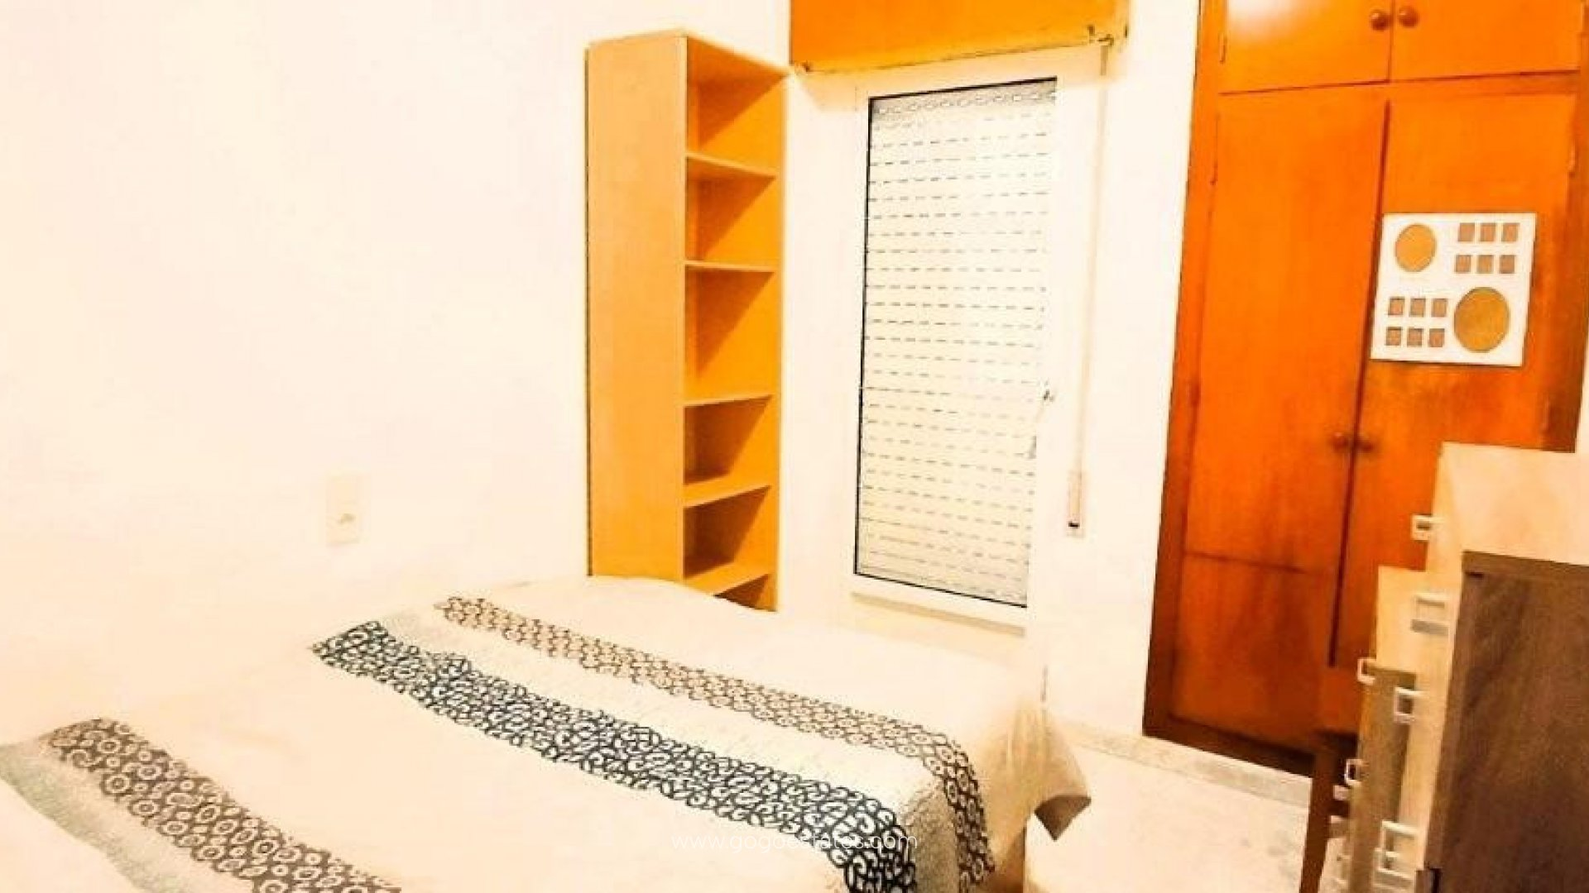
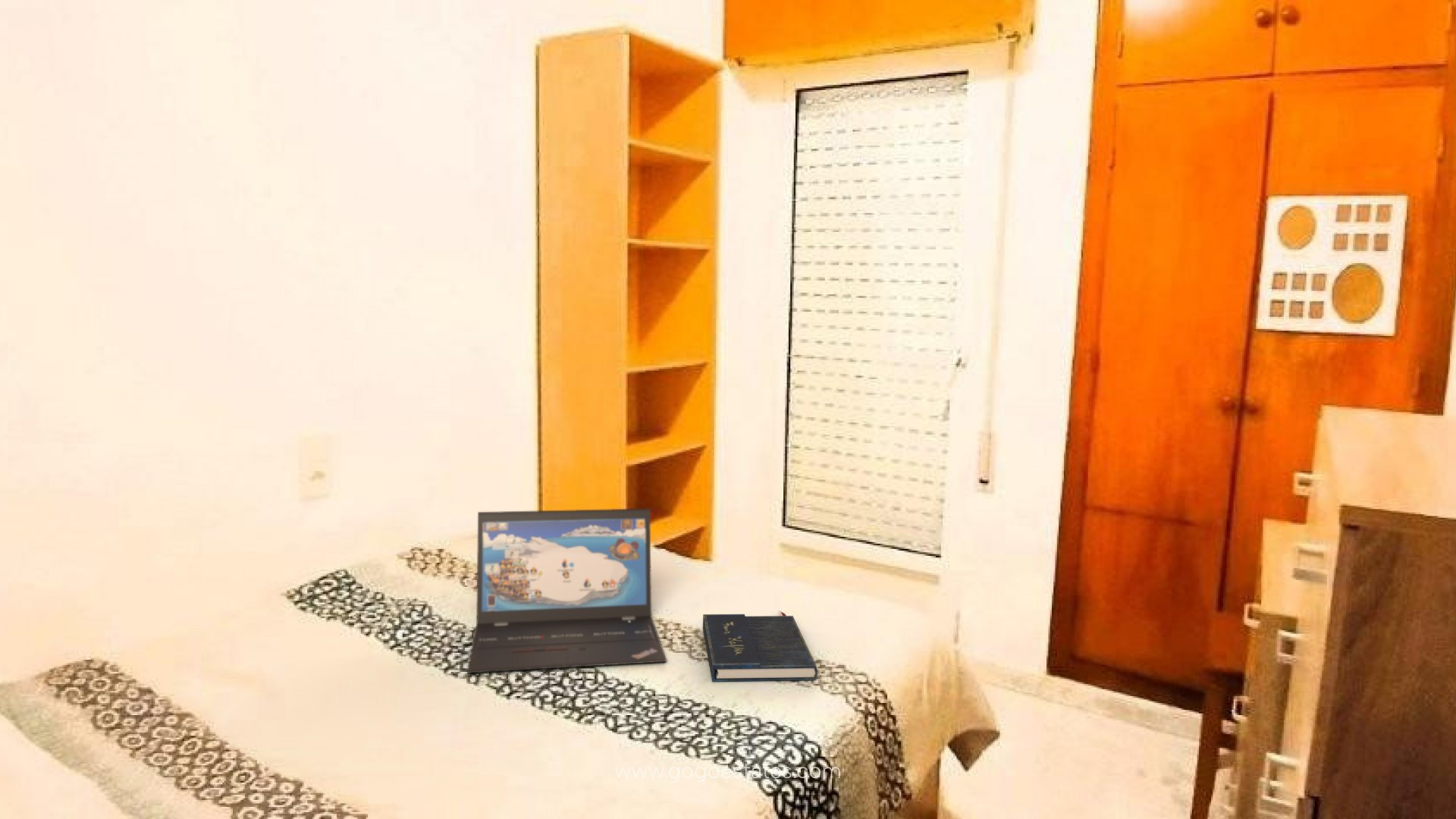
+ book (753, 635)
+ laptop (566, 585)
